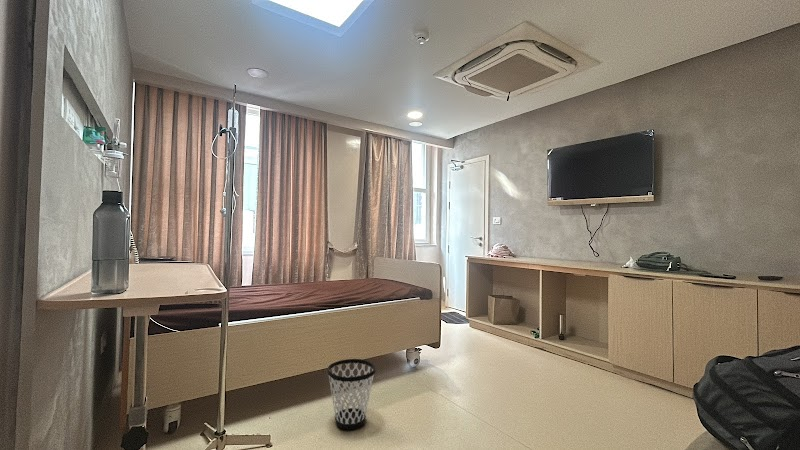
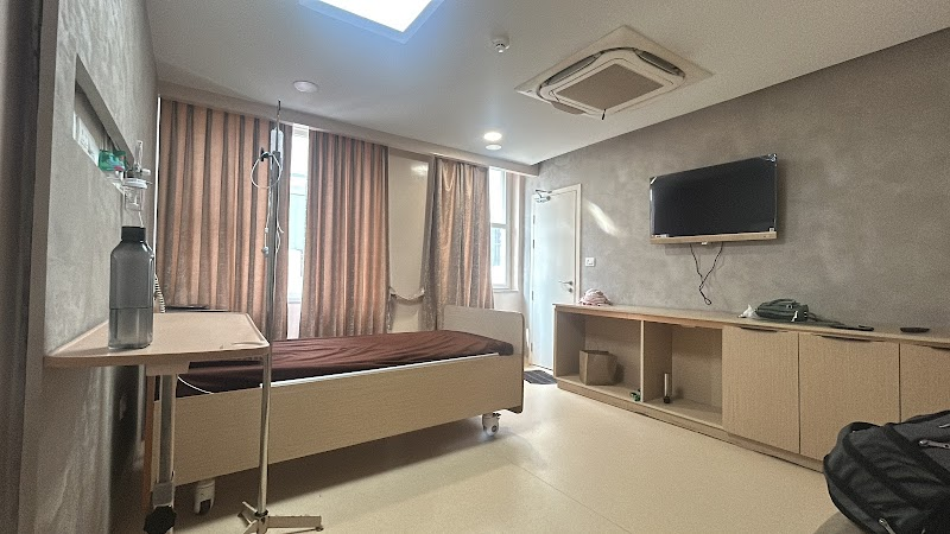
- wastebasket (352, 393)
